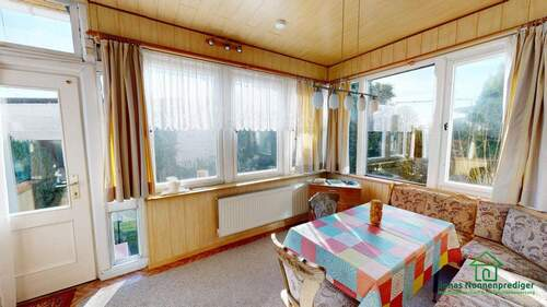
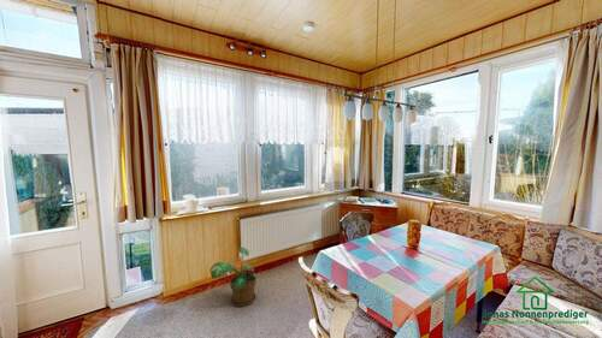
+ potted plant (234, 278)
